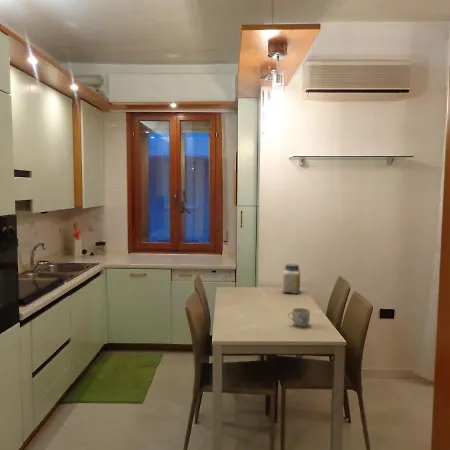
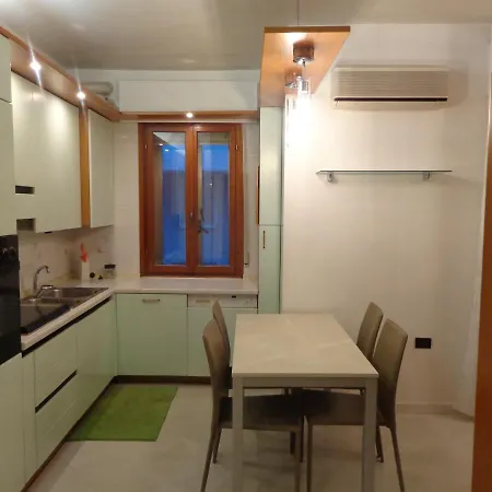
- mug (298, 317)
- jar (291, 278)
